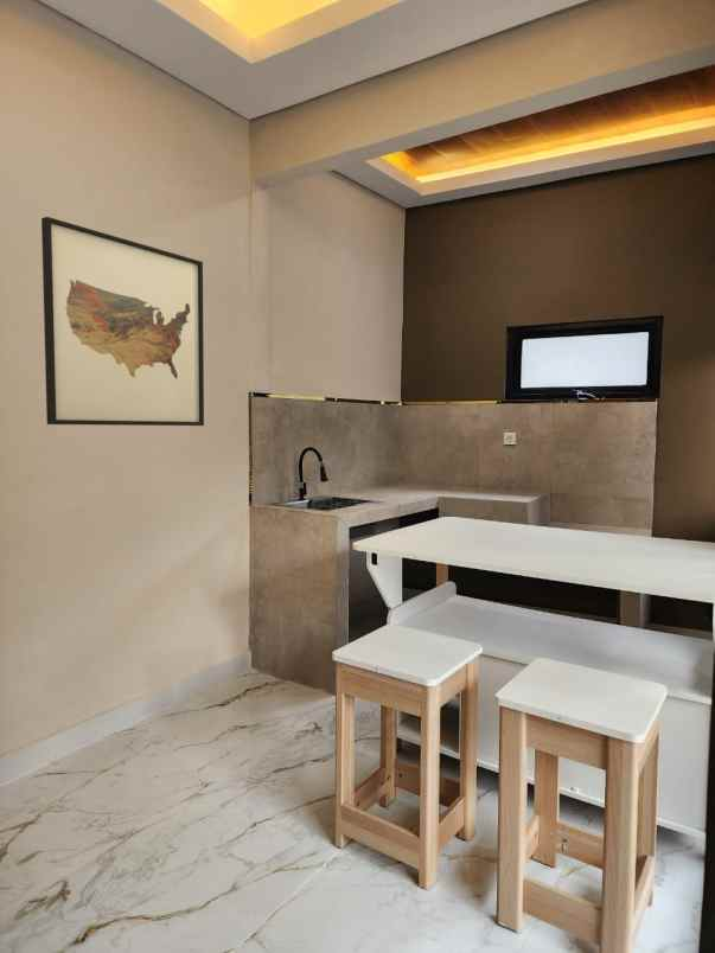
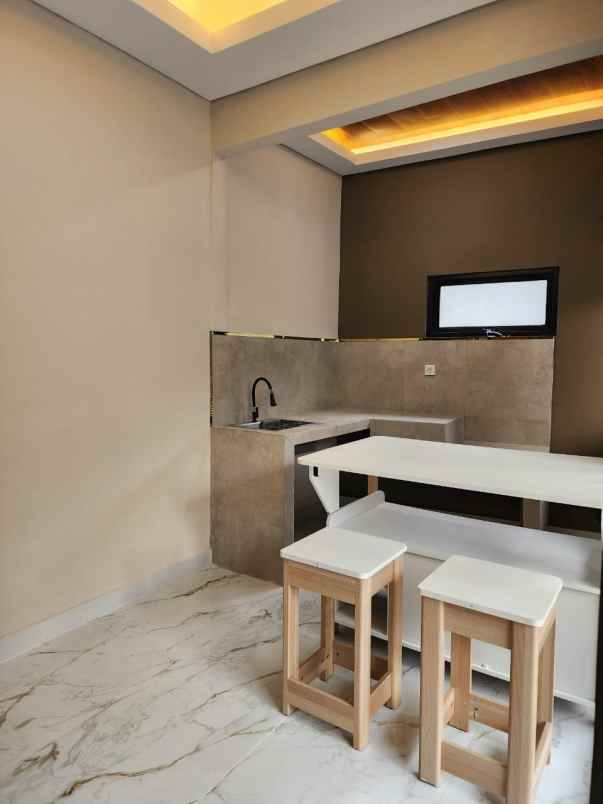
- wall art (132, 334)
